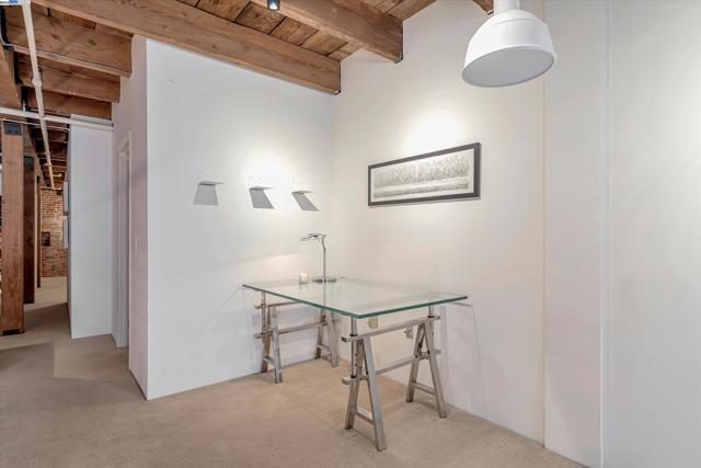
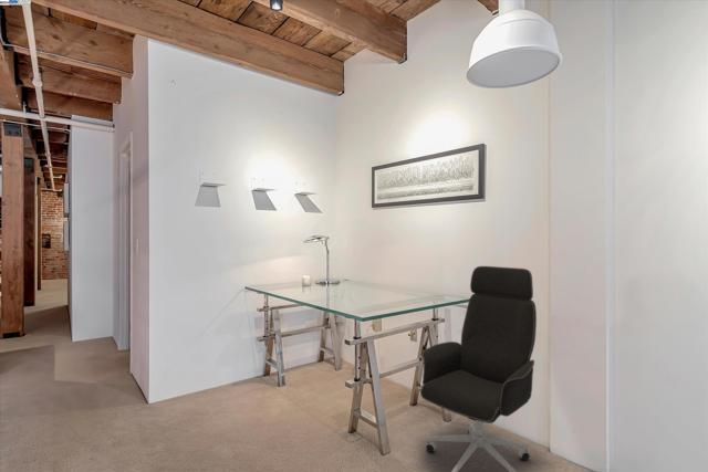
+ office chair (481, 366)
